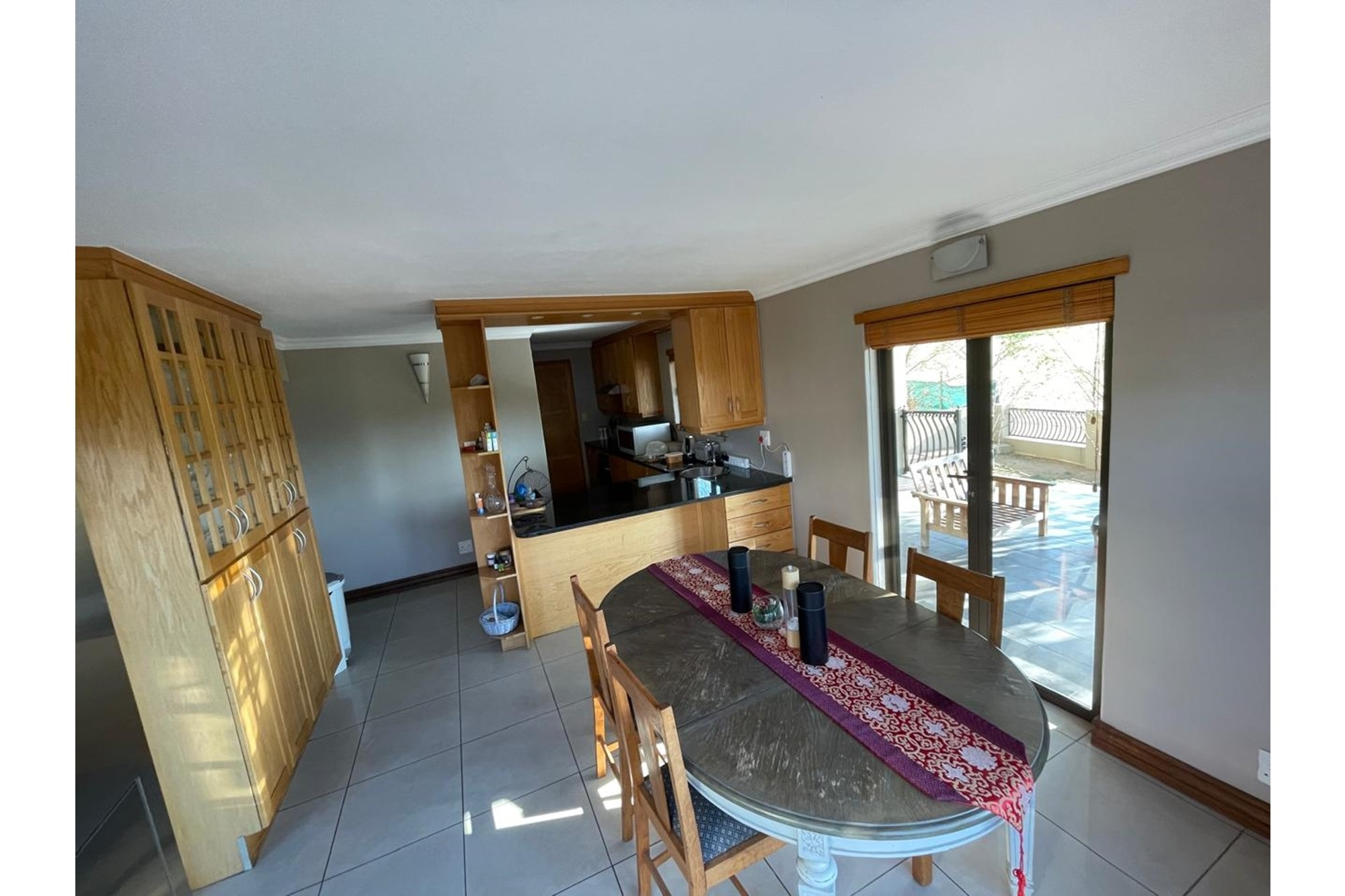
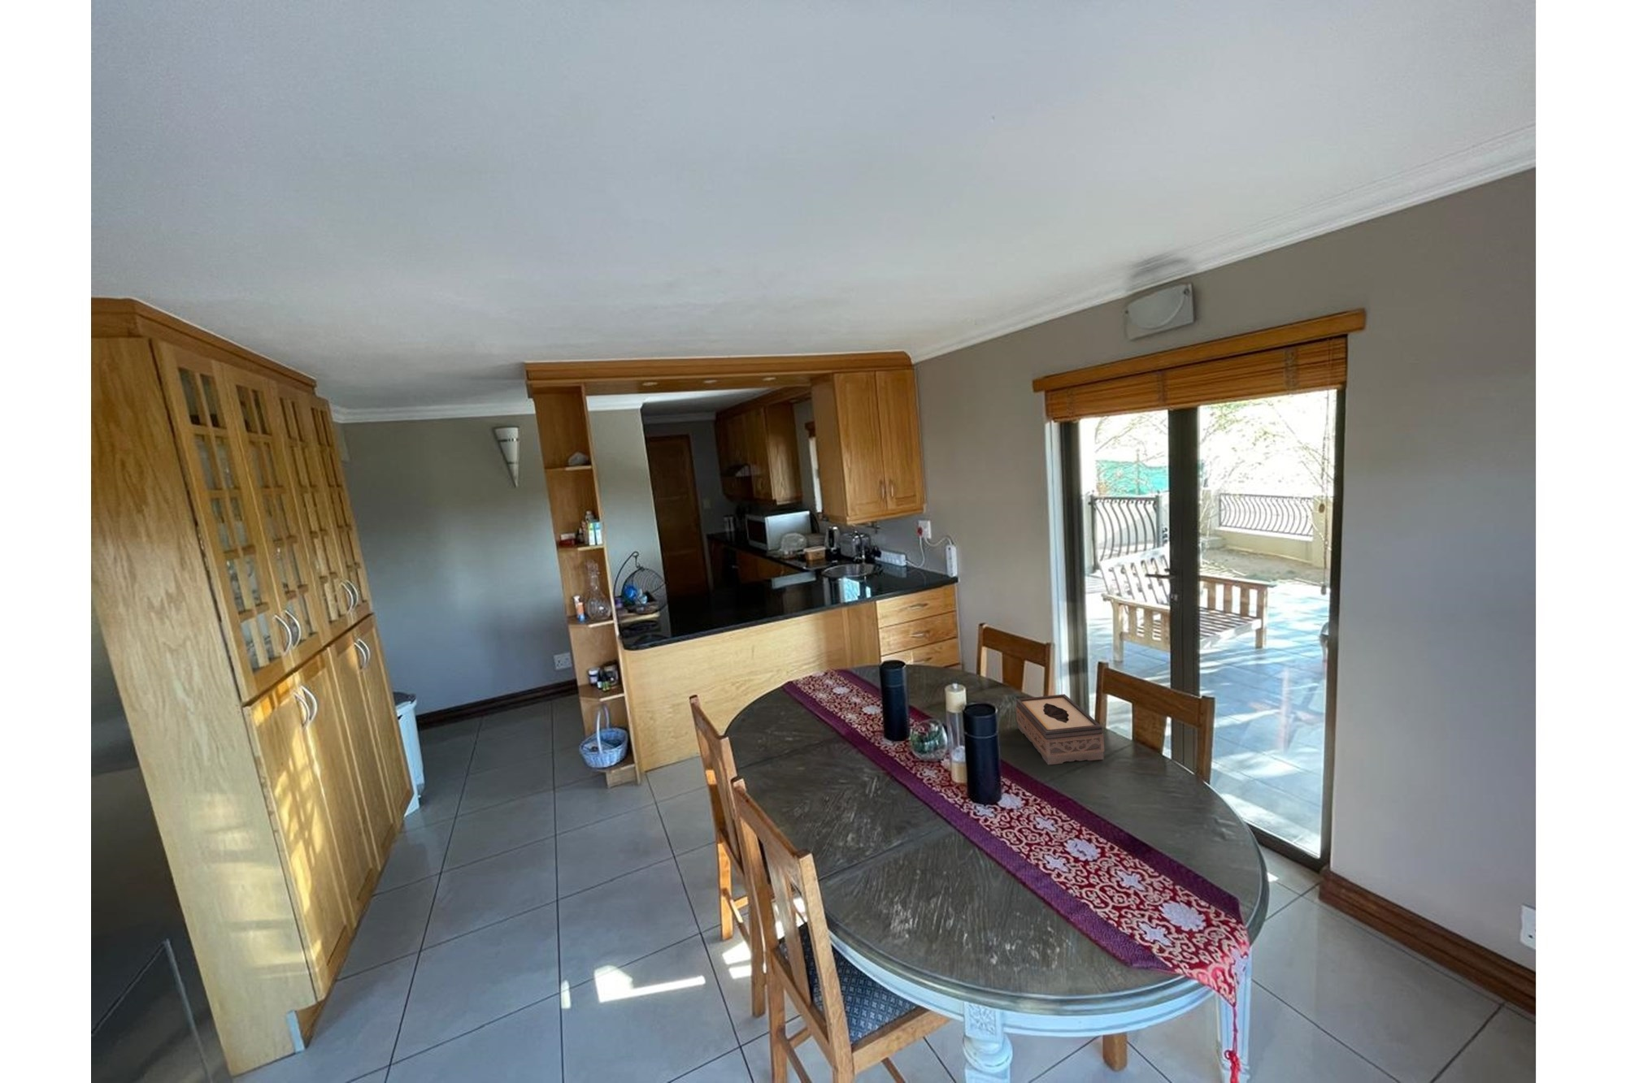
+ tissue box (1057, 728)
